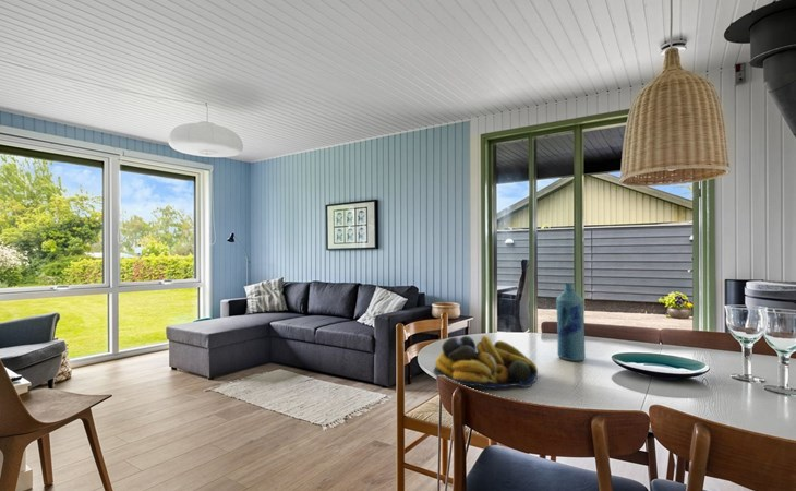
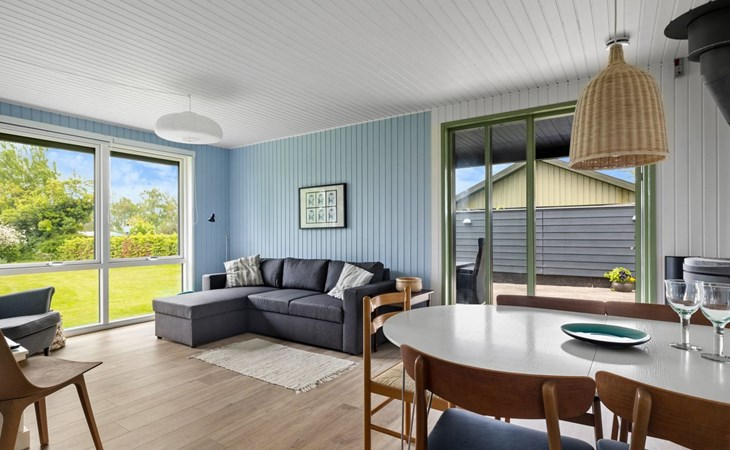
- bottle (570, 321)
- fruit bowl (483, 355)
